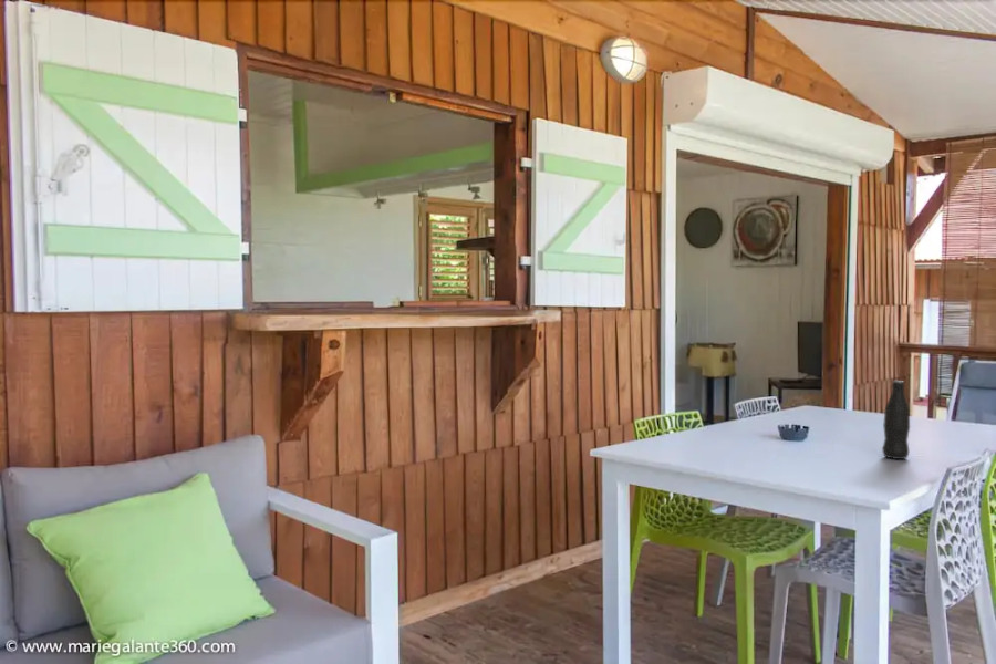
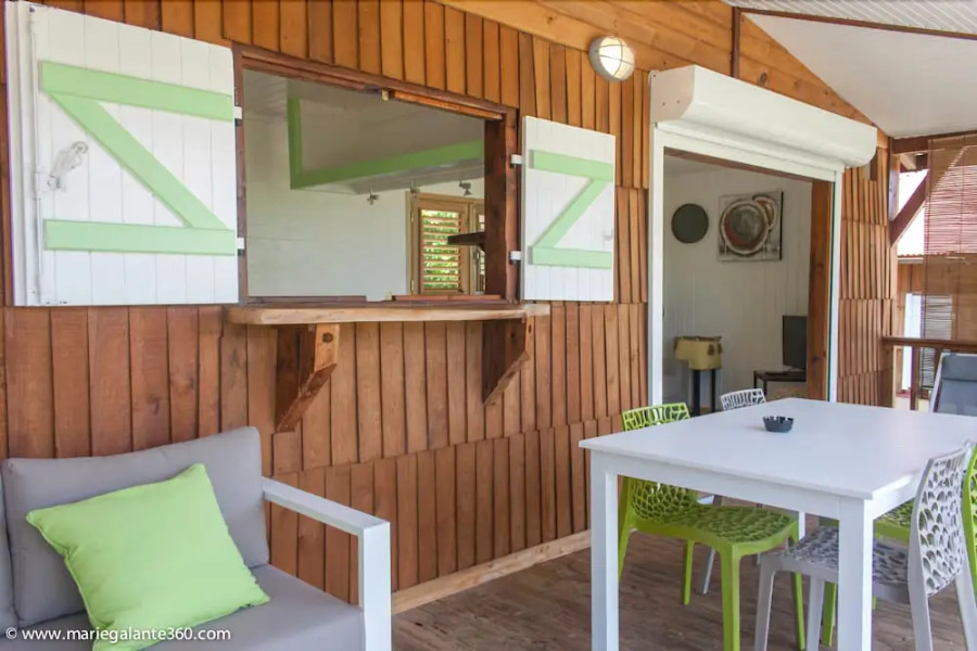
- bottle (896, 418)
